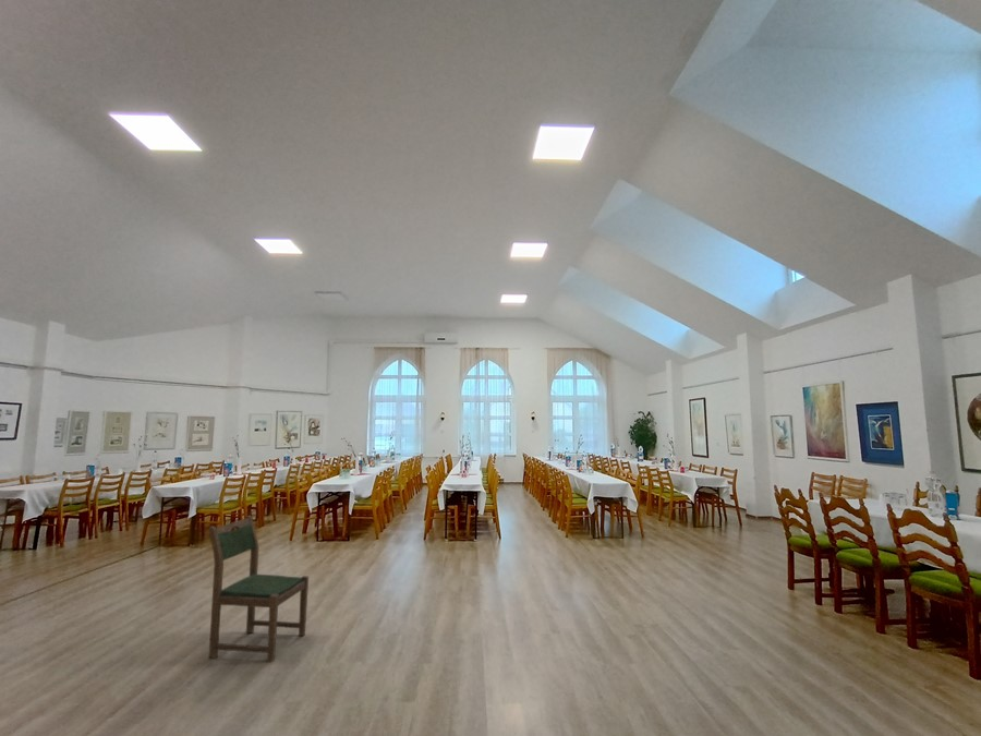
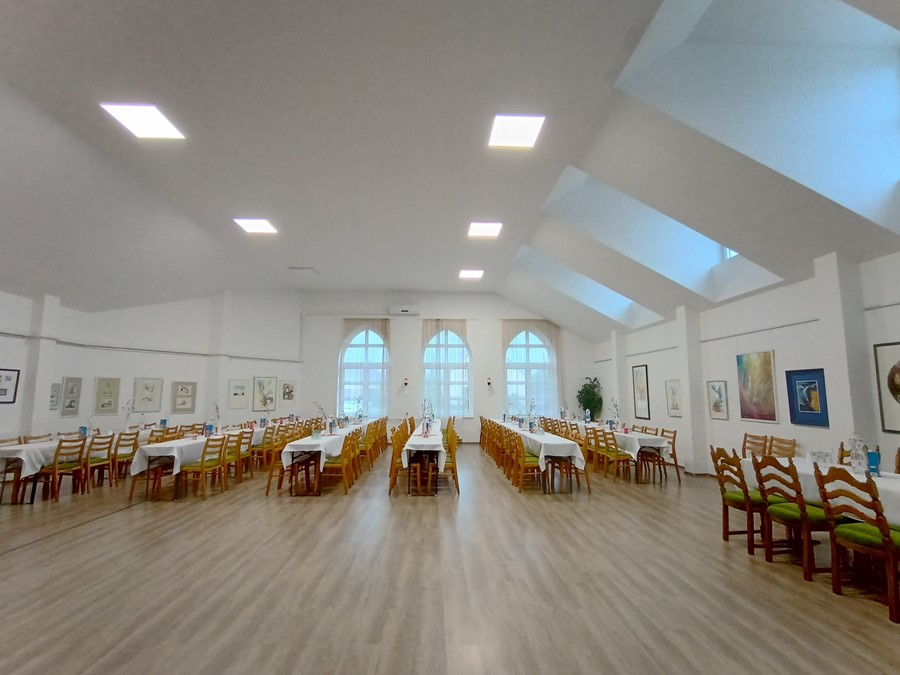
- dining chair (258, 582)
